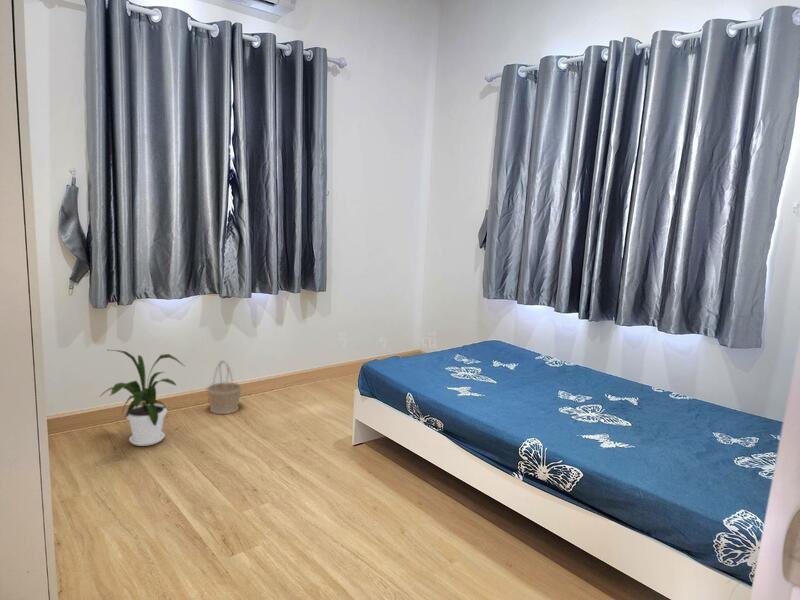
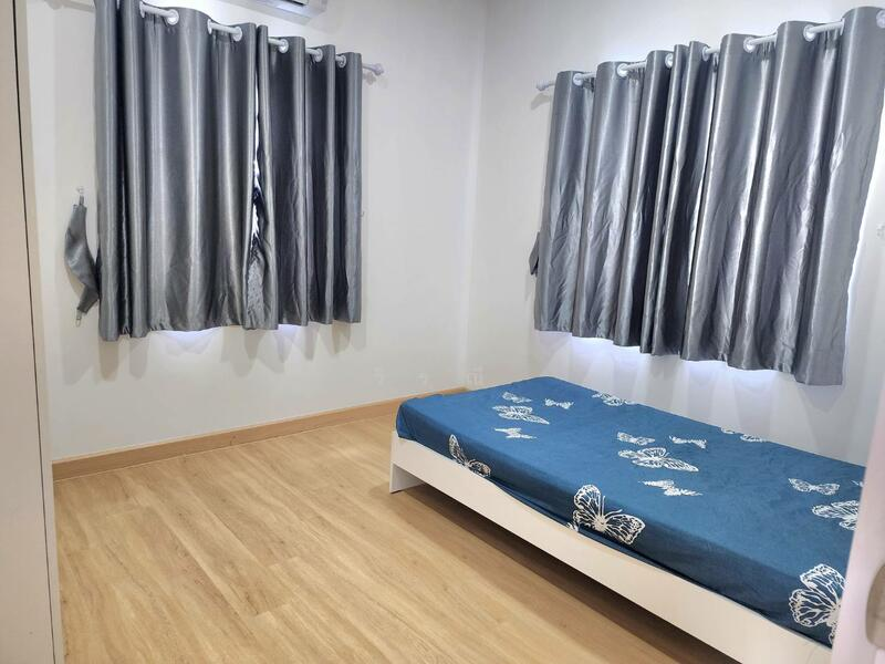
- basket (224, 384)
- house plant (143, 394)
